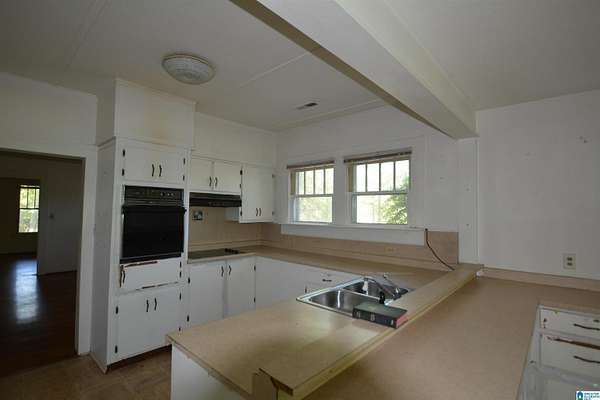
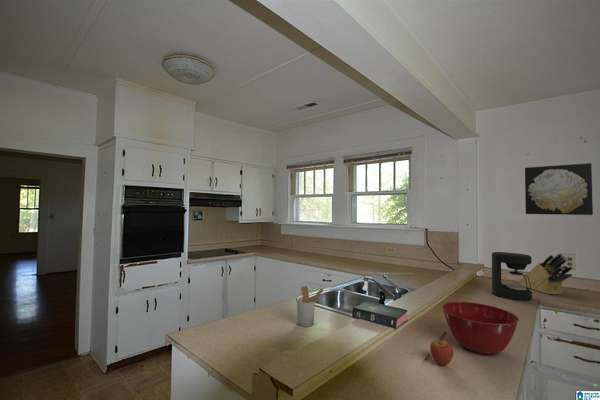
+ utensil holder (310, 305)
+ coffee maker (511, 273)
+ fruit (441, 350)
+ mixing bowl (478, 328)
+ knife block (544, 271)
+ wall art (556, 190)
